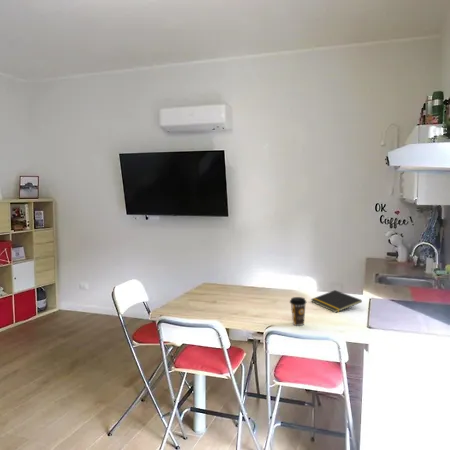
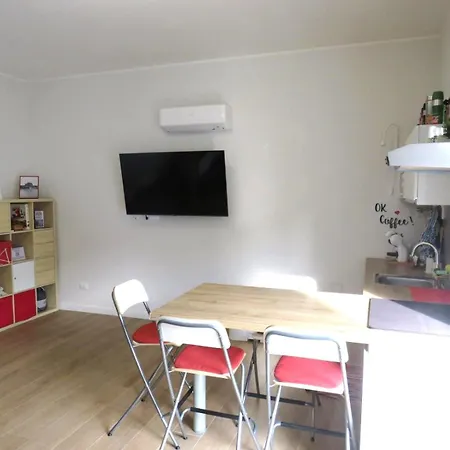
- notepad (335, 300)
- coffee cup (298, 311)
